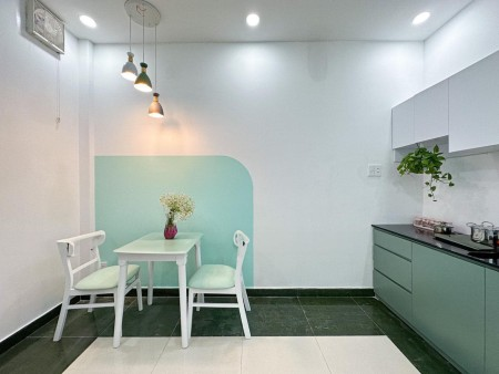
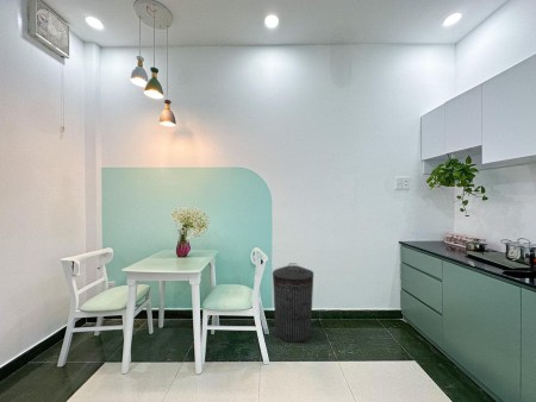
+ trash can (293, 297)
